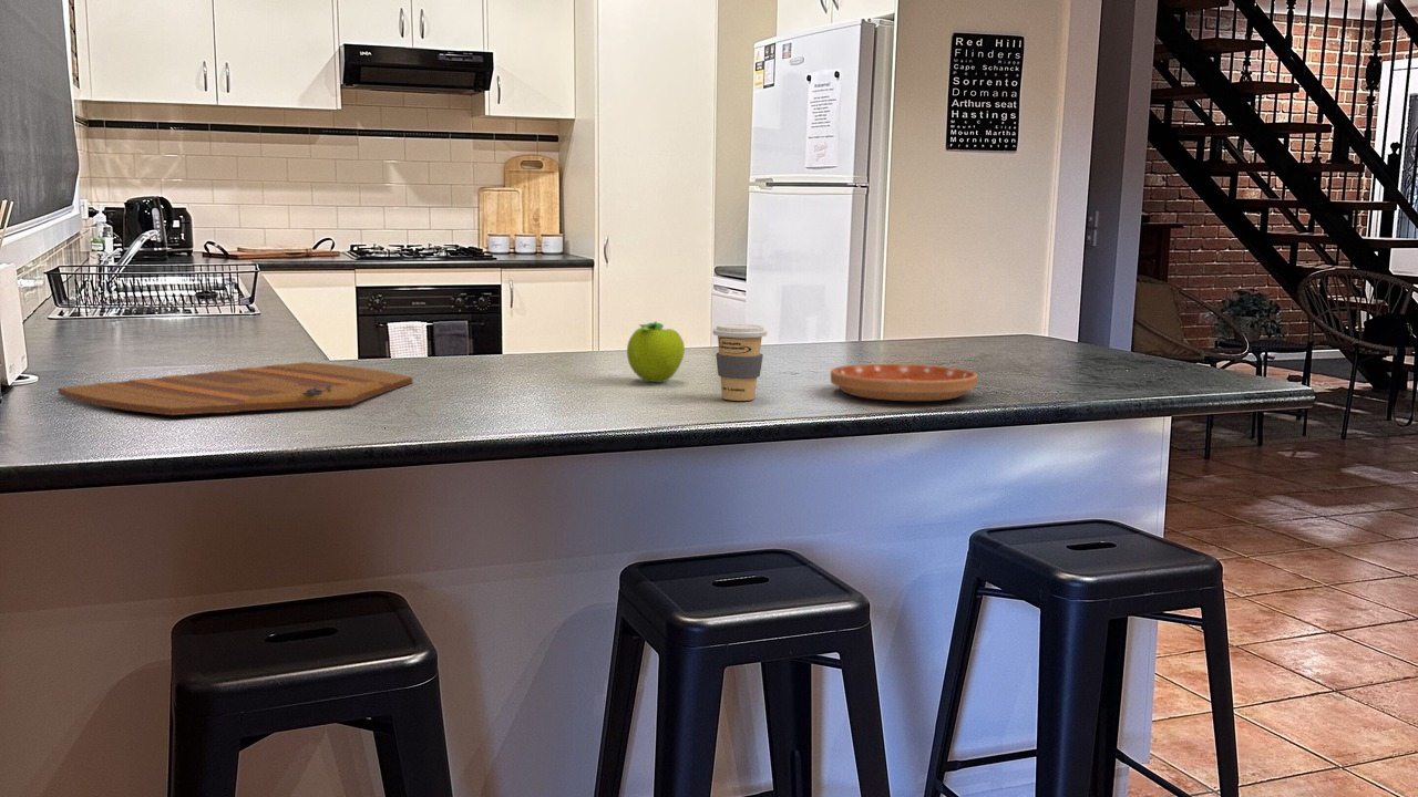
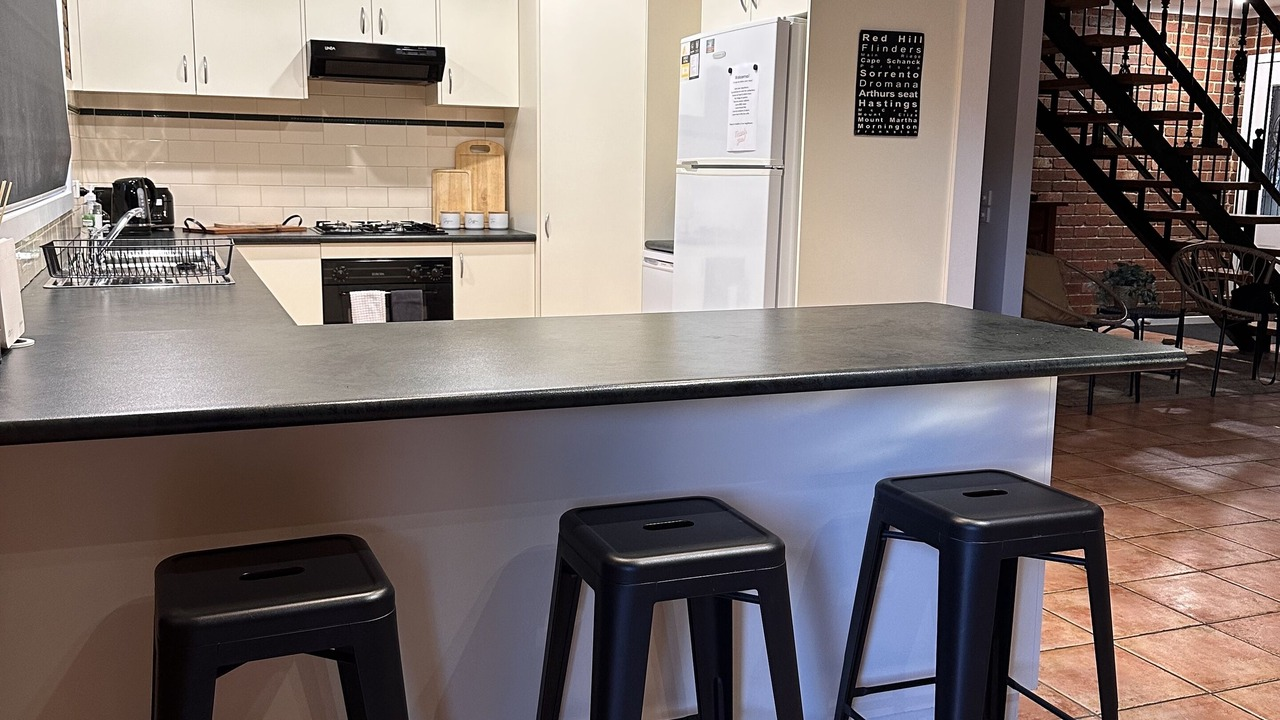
- cutting board (267, 383)
- coffee cup (739, 362)
- fruit (655, 351)
- saucer (903, 382)
